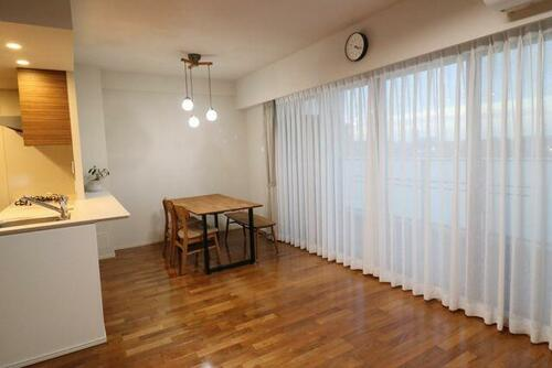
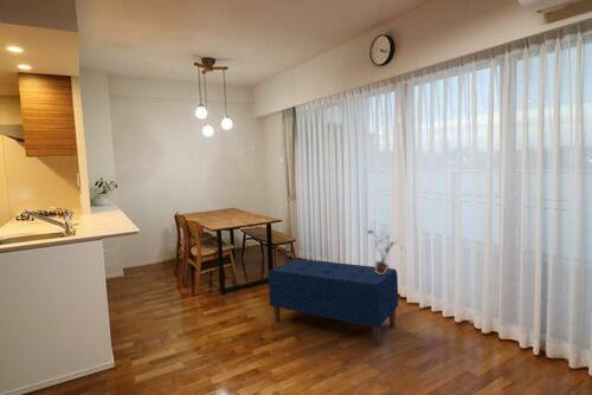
+ bench (332, 296)
+ potted plant (378, 250)
